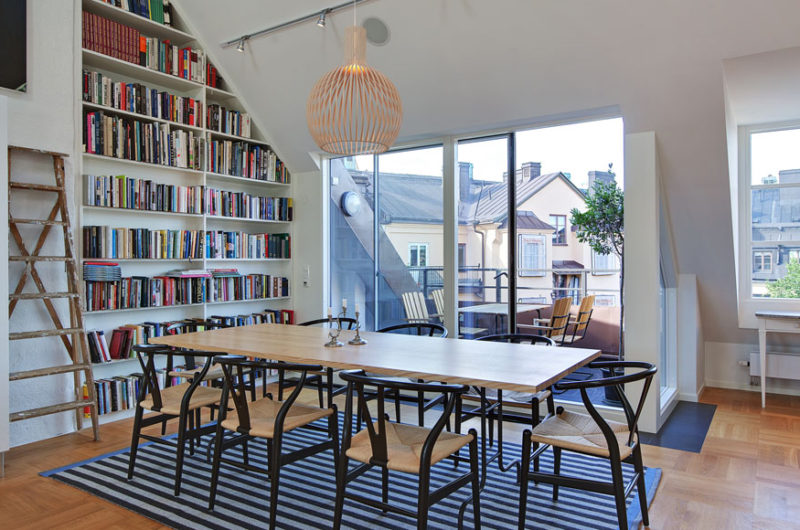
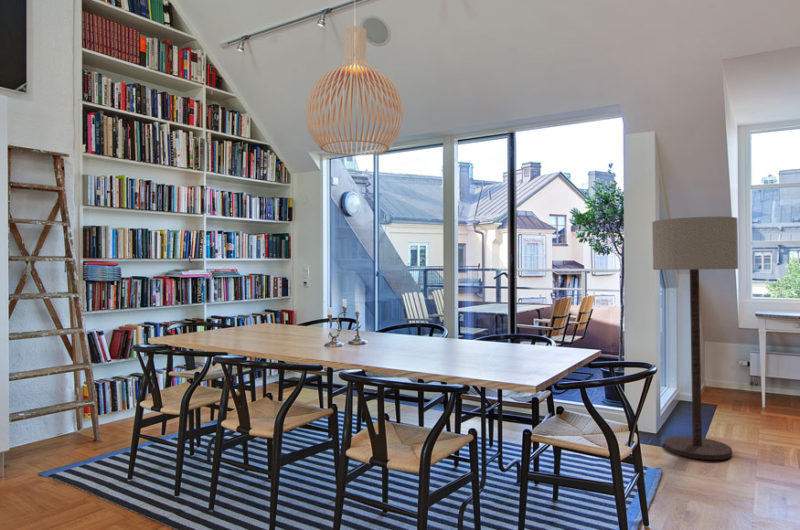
+ floor lamp (695, 334)
